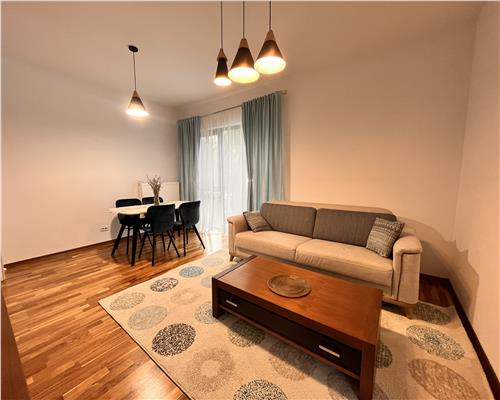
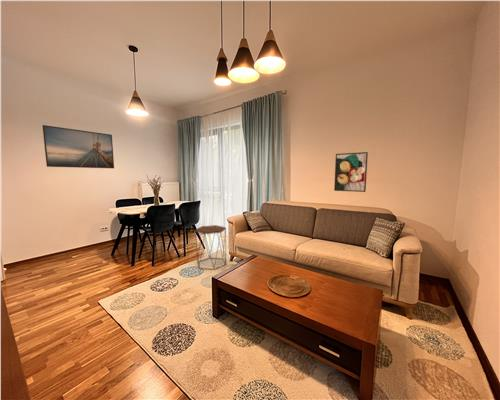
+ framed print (82, 149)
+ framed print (350, 172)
+ side table (211, 247)
